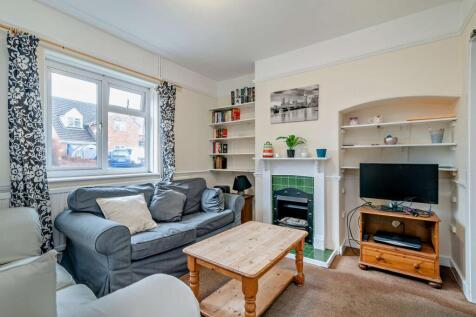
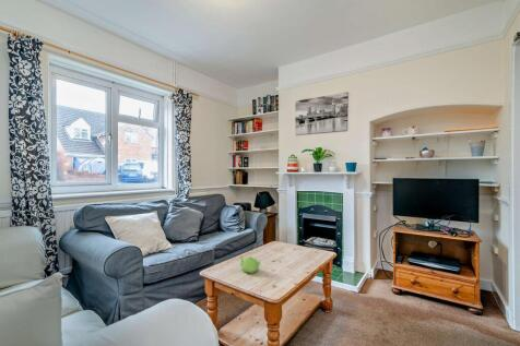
+ teapot (249, 263)
